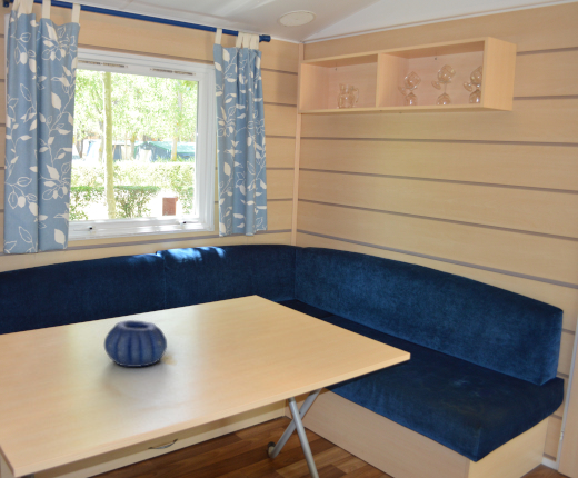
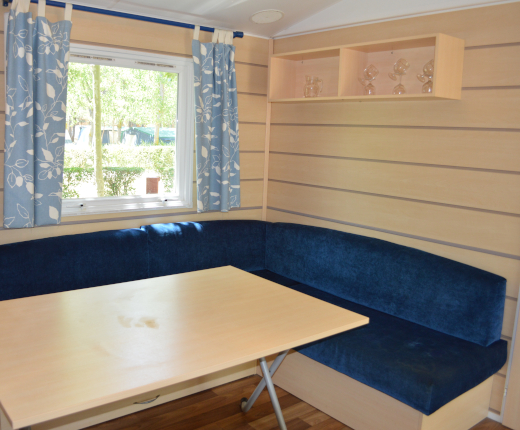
- decorative bowl (136, 341)
